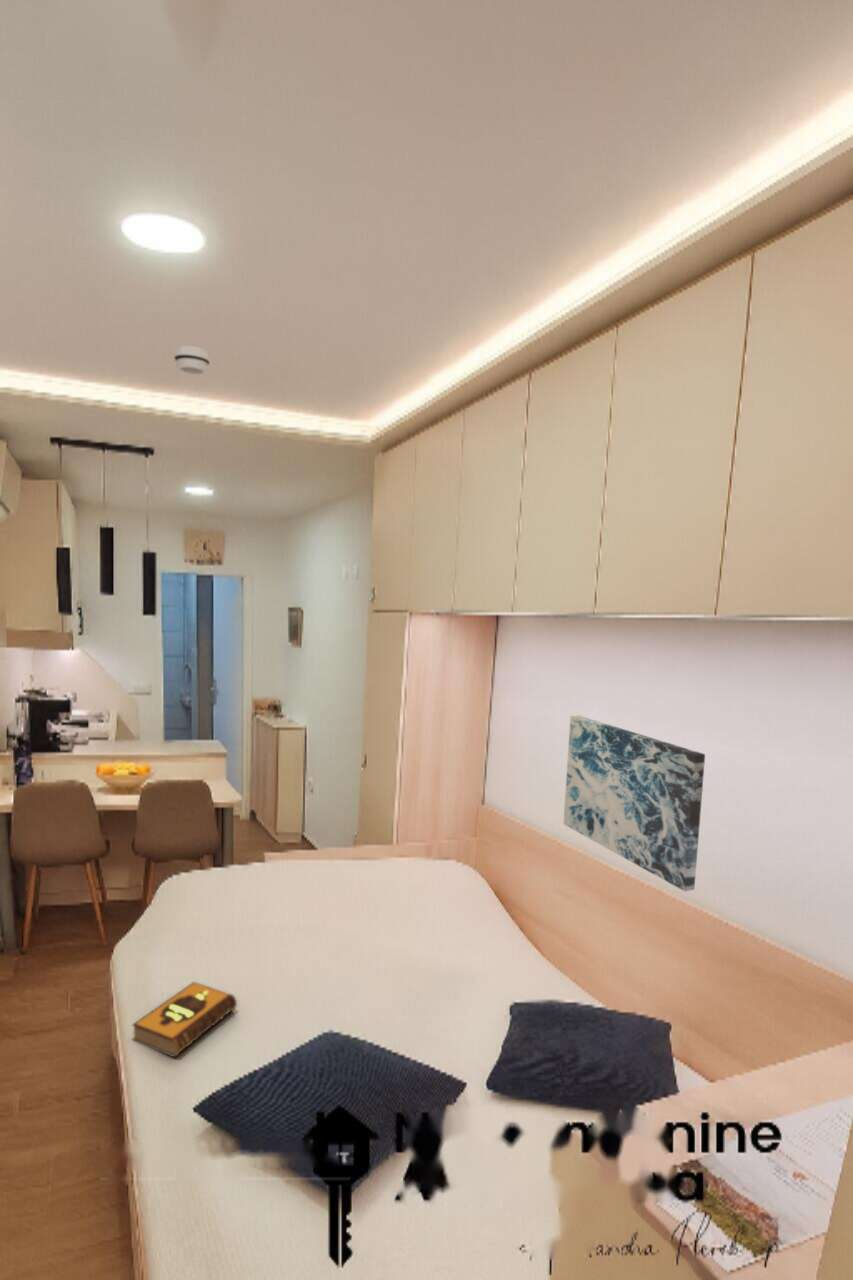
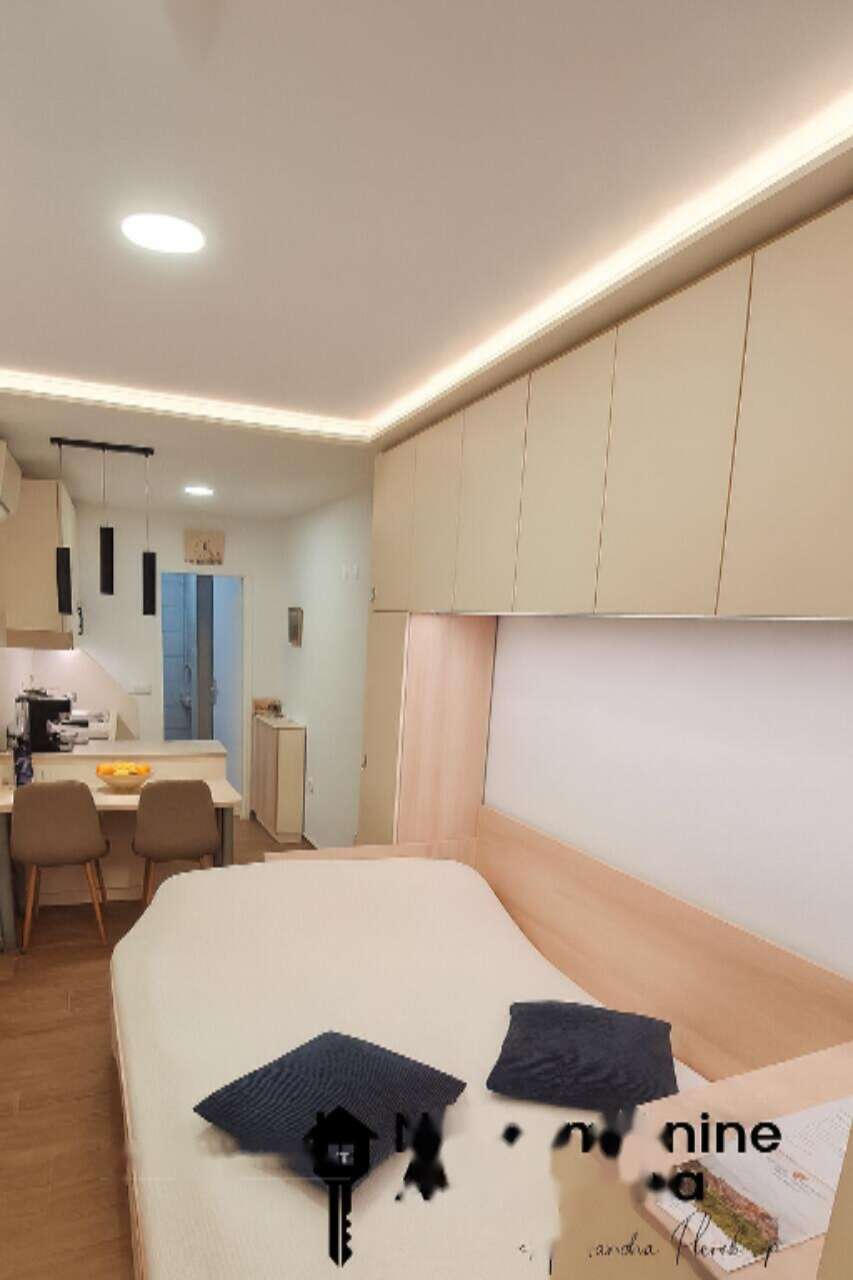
- smoke detector (192, 360)
- hardback book (186, 1017)
- wall art (626, 793)
